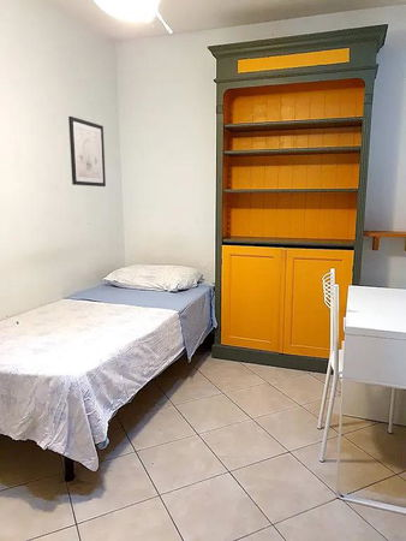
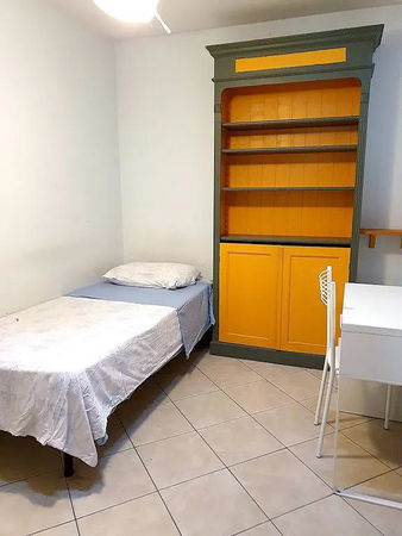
- wall art (88, 154)
